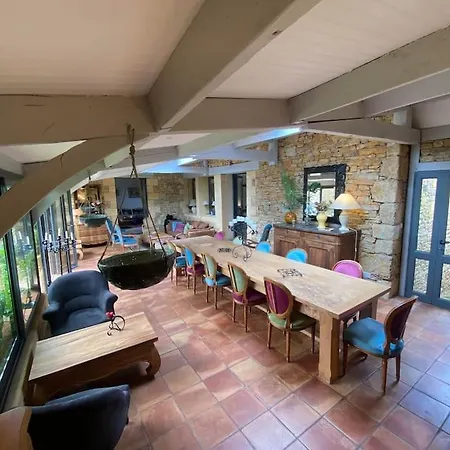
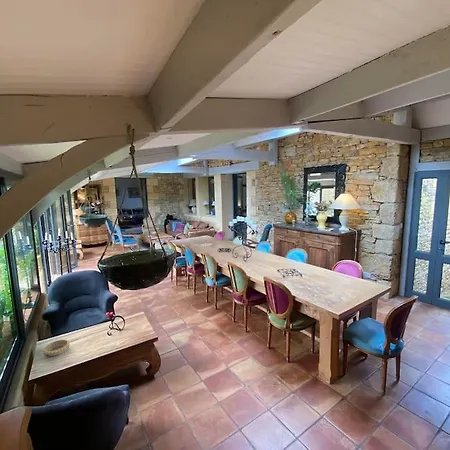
+ decorative bowl (57, 346)
